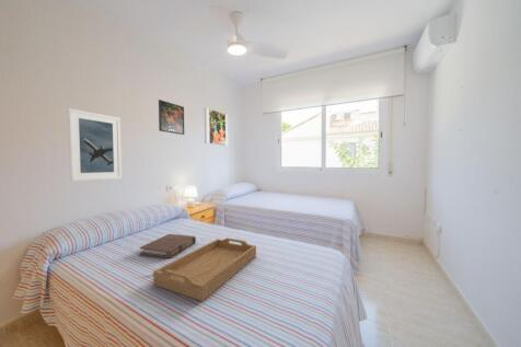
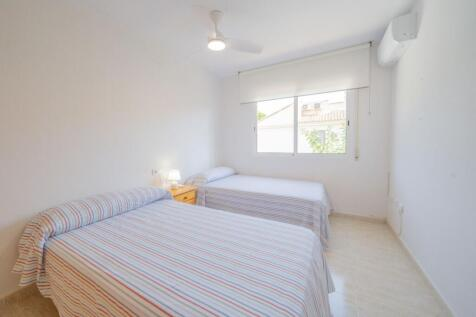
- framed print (96, 147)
- book (170, 244)
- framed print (217, 128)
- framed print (172, 118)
- serving tray (211, 261)
